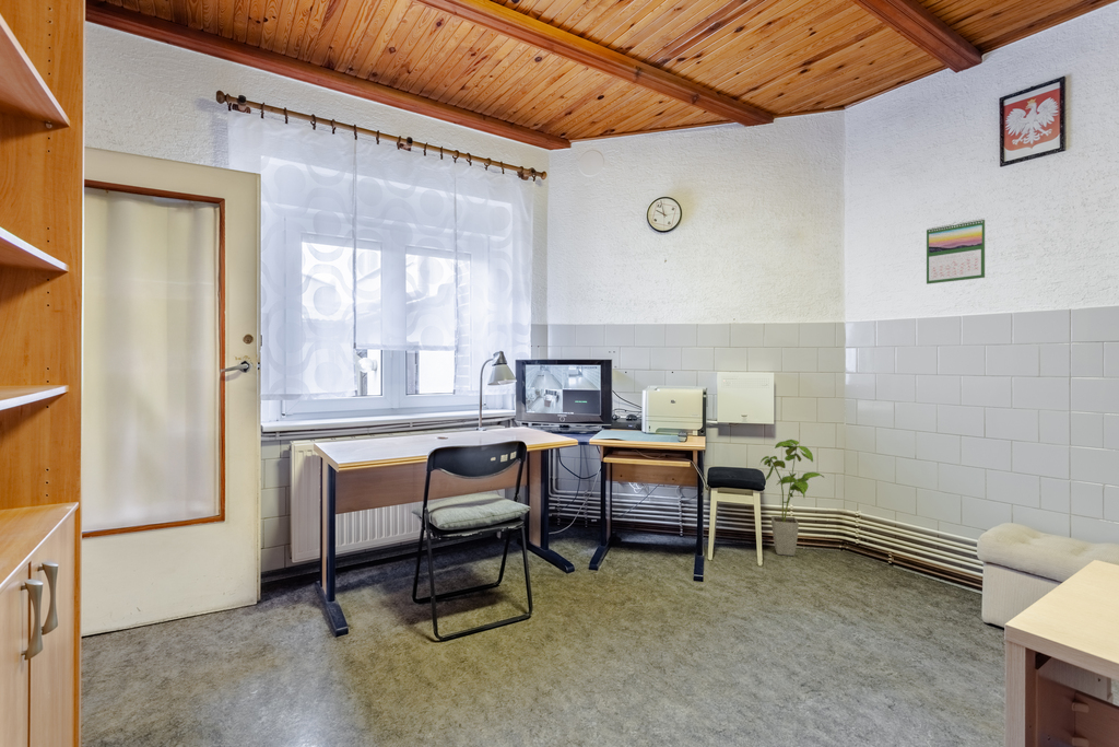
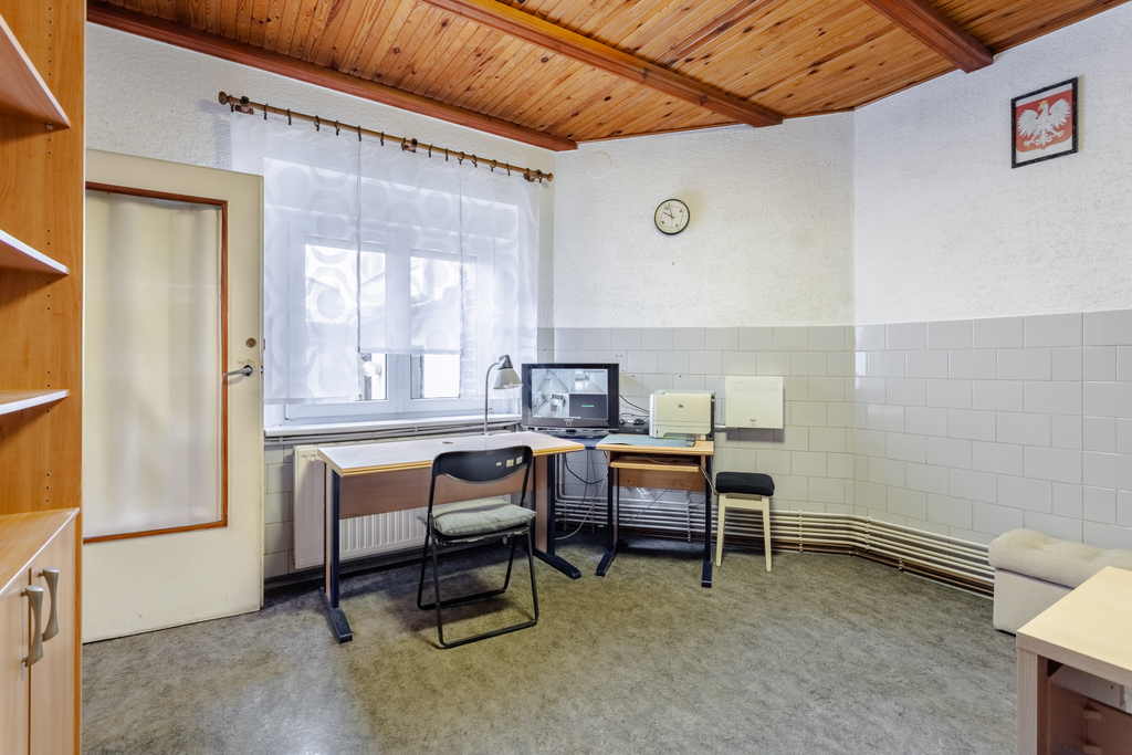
- house plant (792, 497)
- calendar (954, 252)
